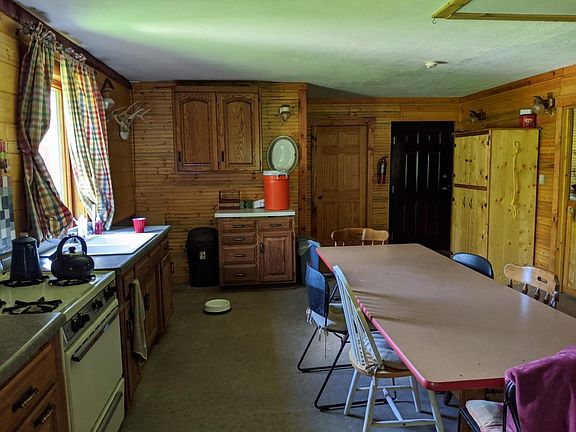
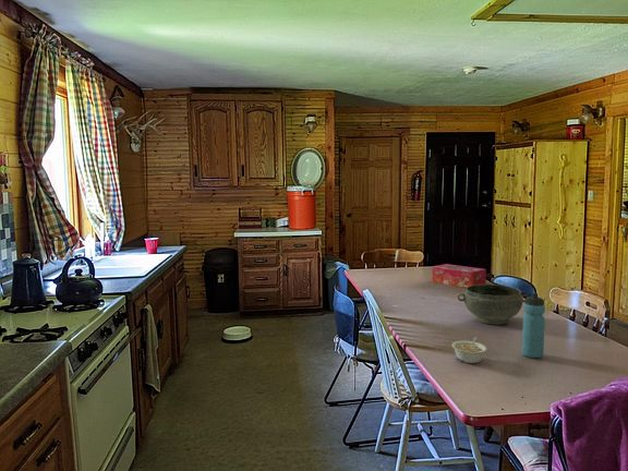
+ tissue box (458, 275)
+ legume (468, 350)
+ bowl (492, 304)
+ water bottle (533, 324)
